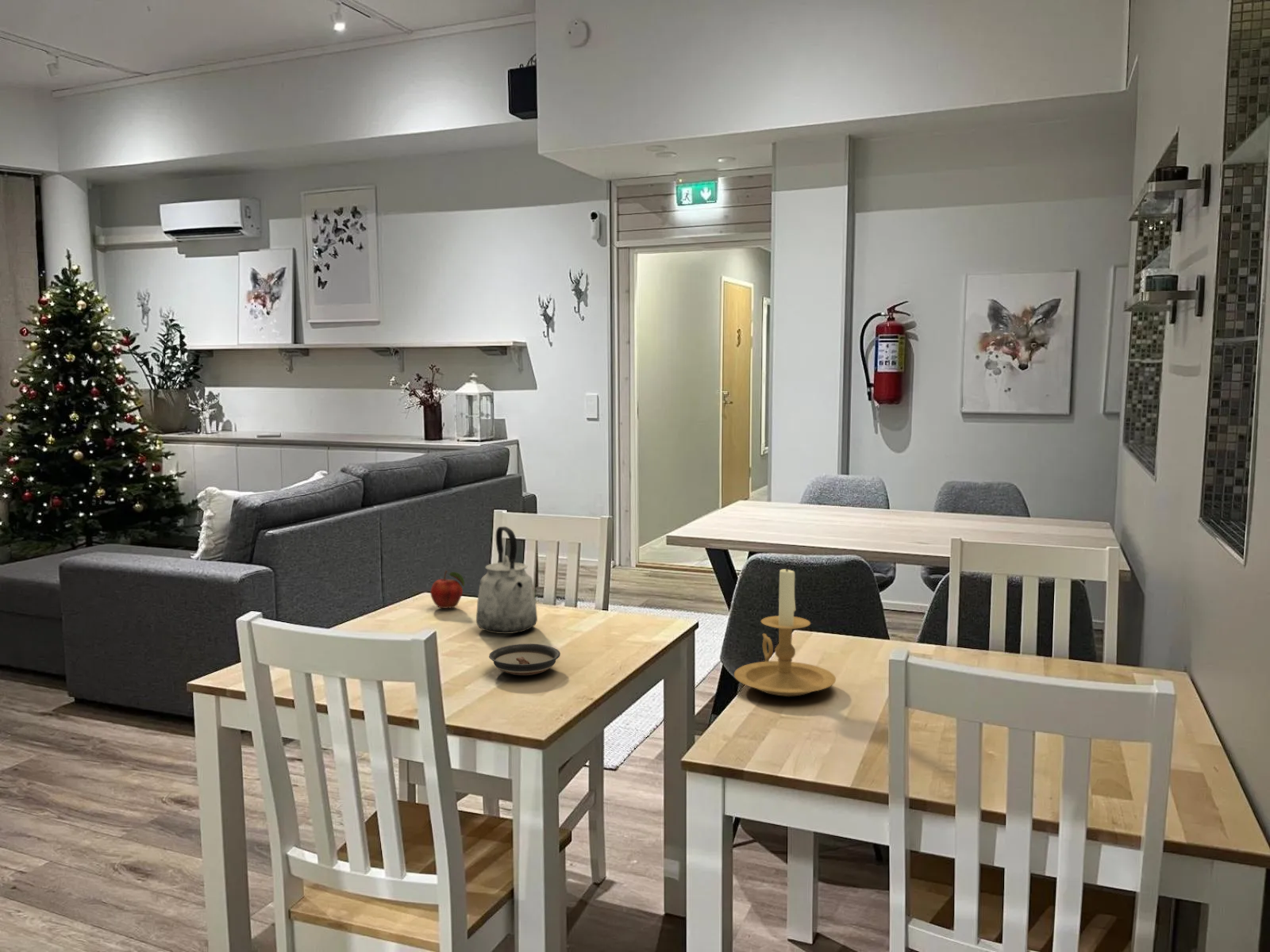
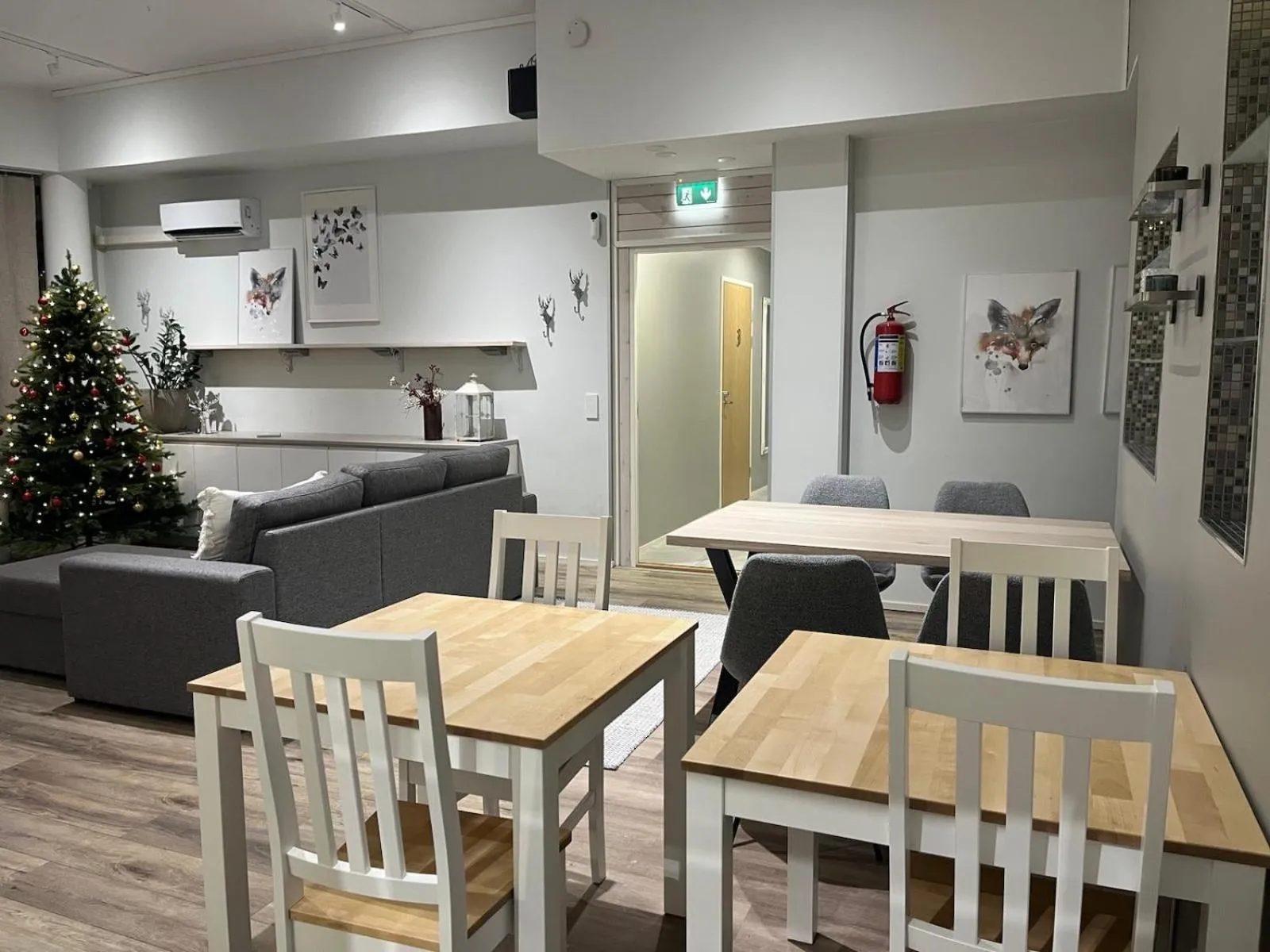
- candle holder (786, 627)
- saucer (525, 662)
- kettle (509, 581)
- fruit (448, 589)
